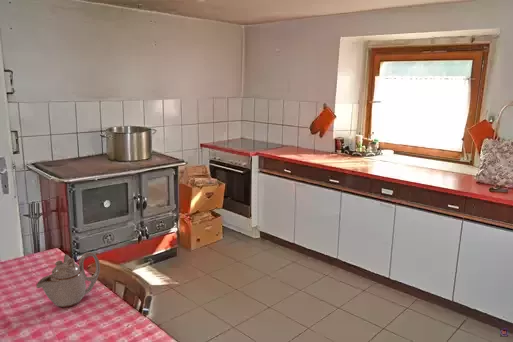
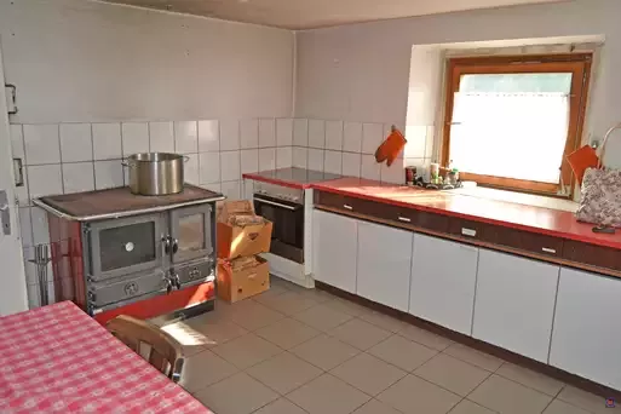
- teapot (70, 278)
